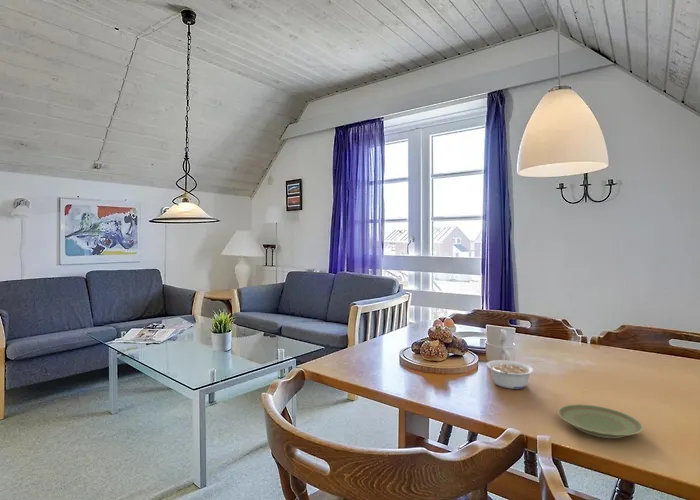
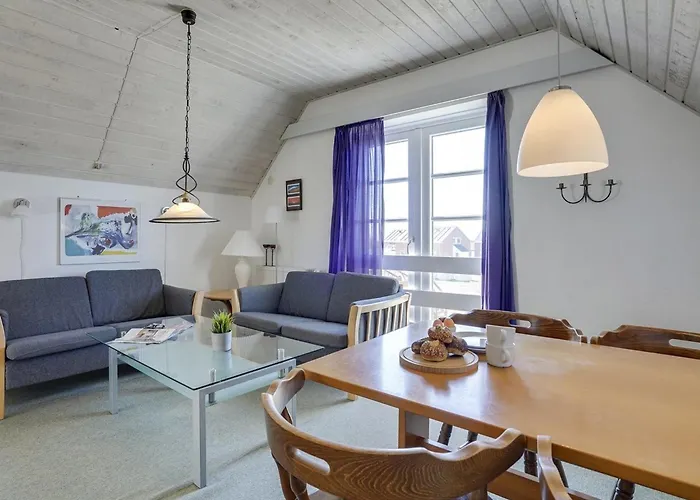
- plate (598, 422)
- legume (510, 374)
